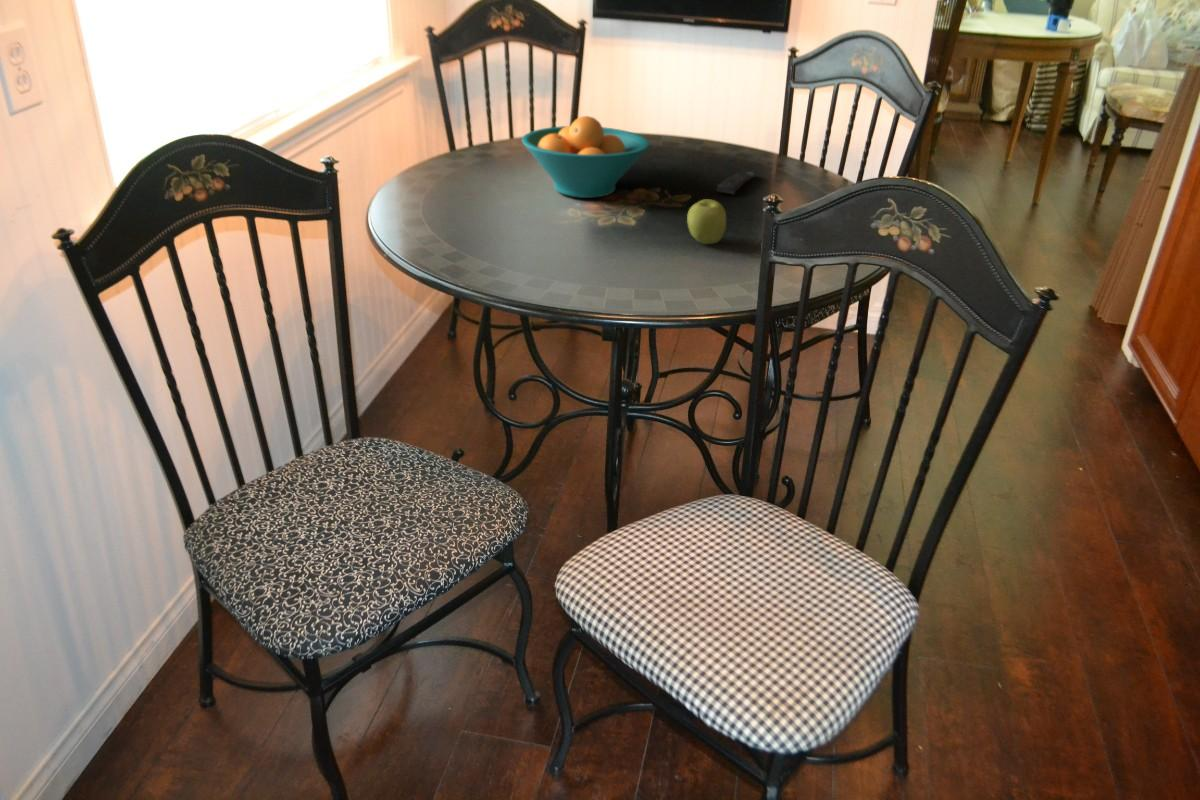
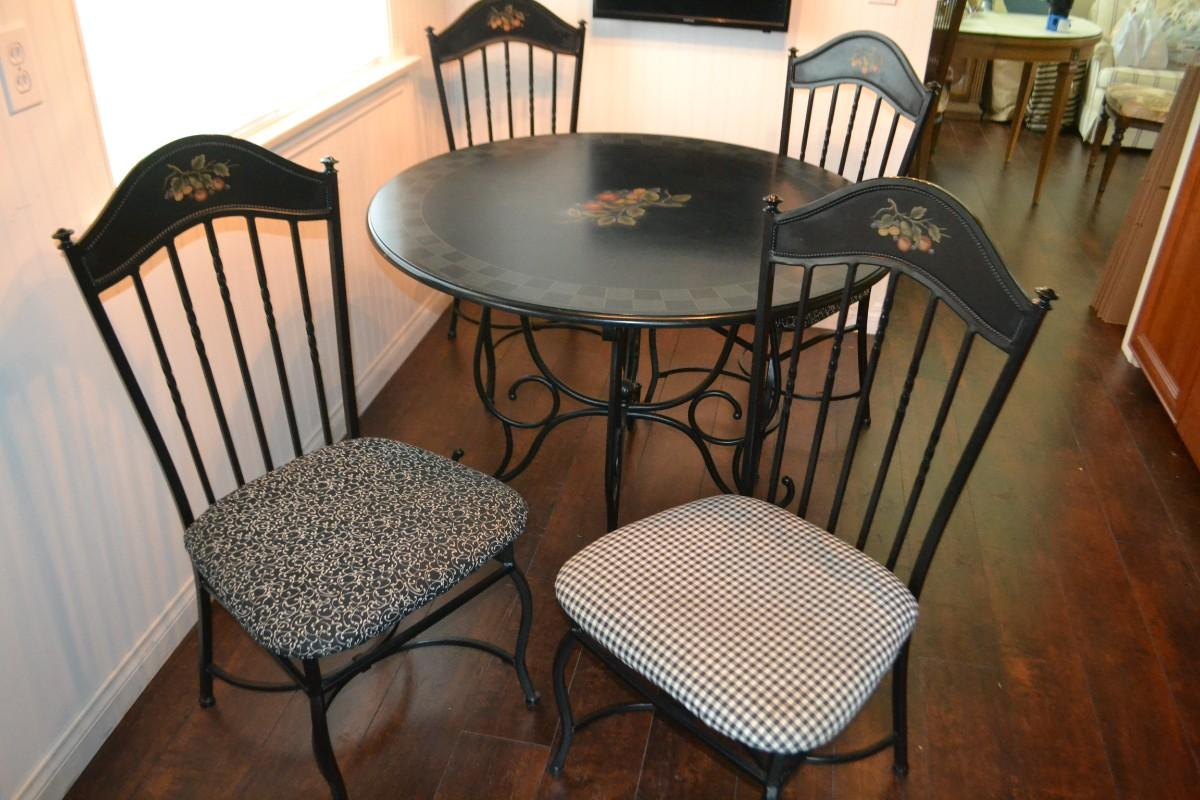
- apple (706, 221)
- remote control (738, 180)
- fruit bowl (585, 154)
